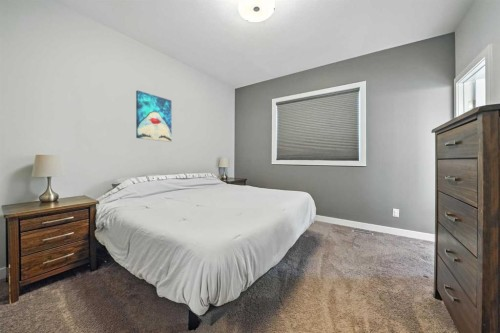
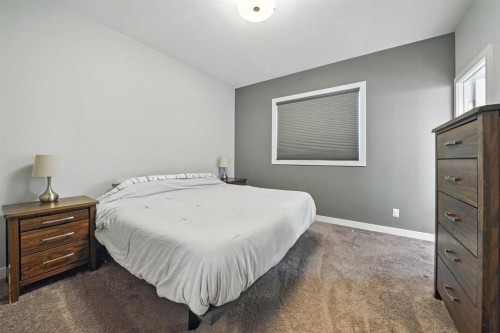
- wall art (155, 117)
